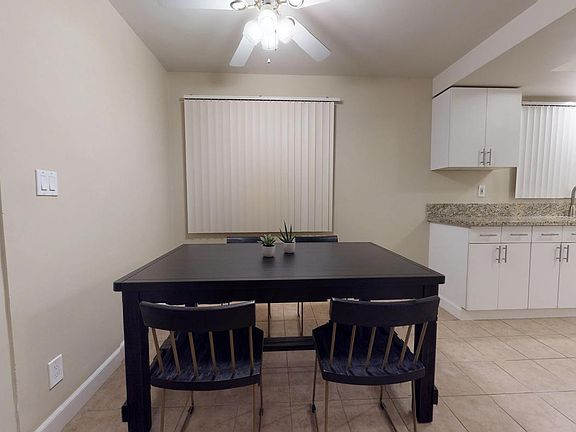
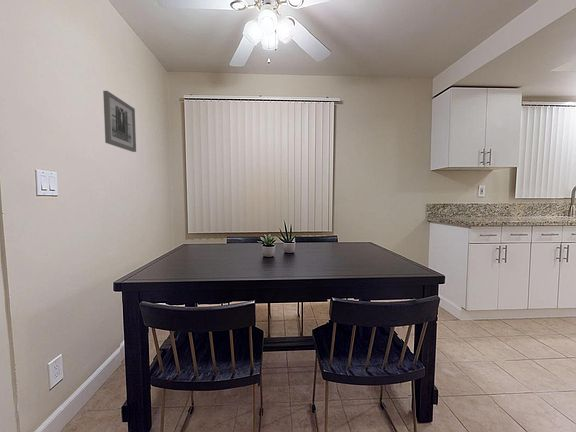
+ wall art (121, 124)
